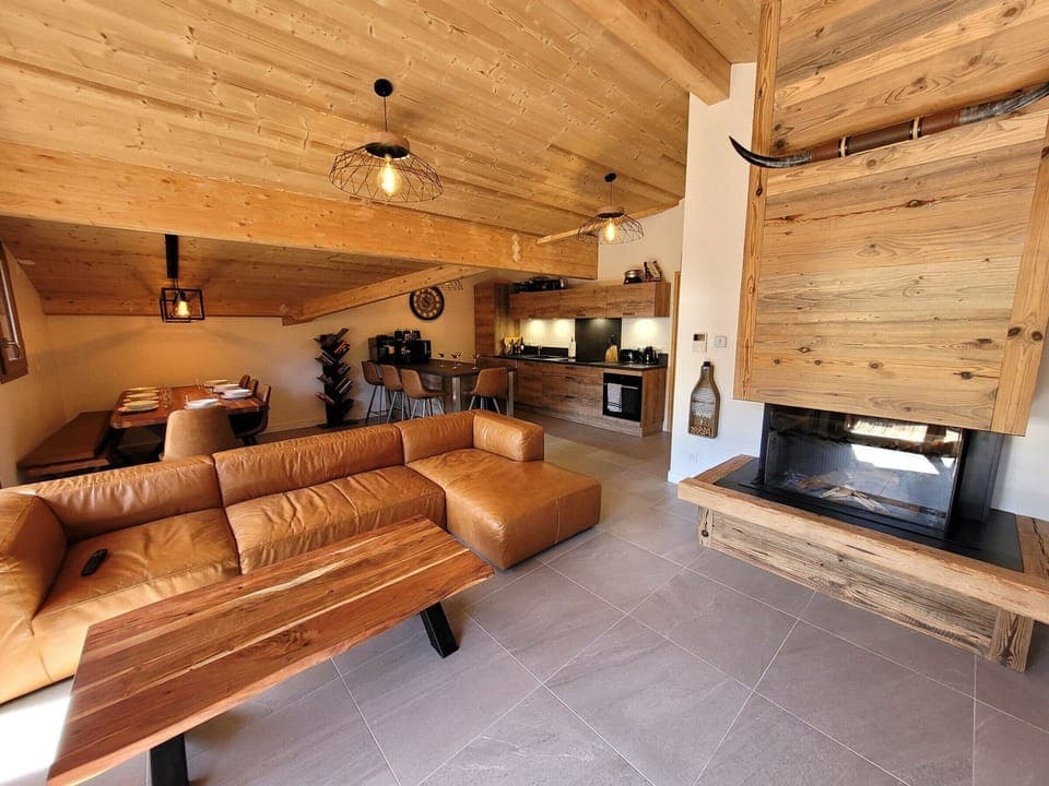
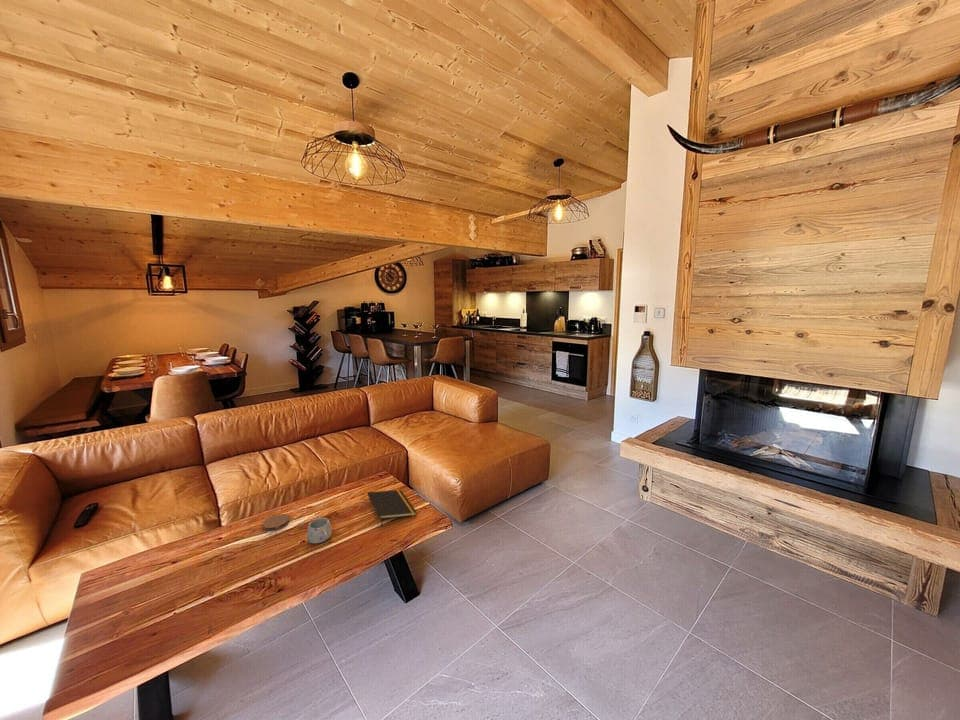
+ notepad (391, 503)
+ coaster (276, 522)
+ mug (320, 532)
